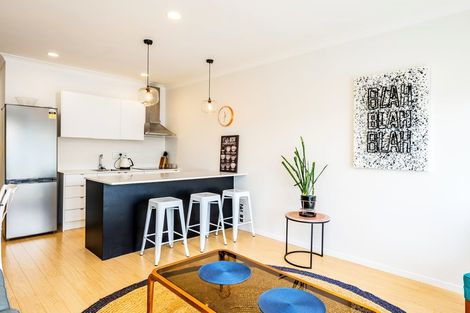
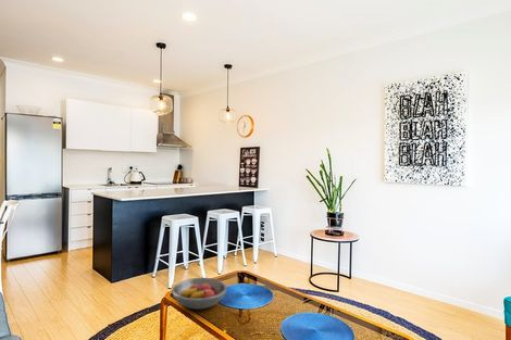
+ fruit bowl (199, 293)
